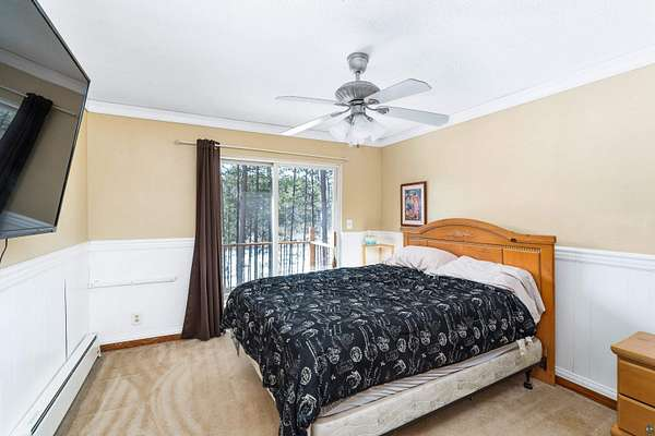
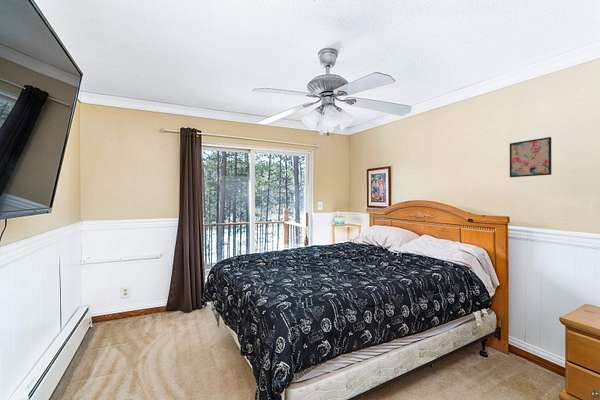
+ wall art (529, 158)
